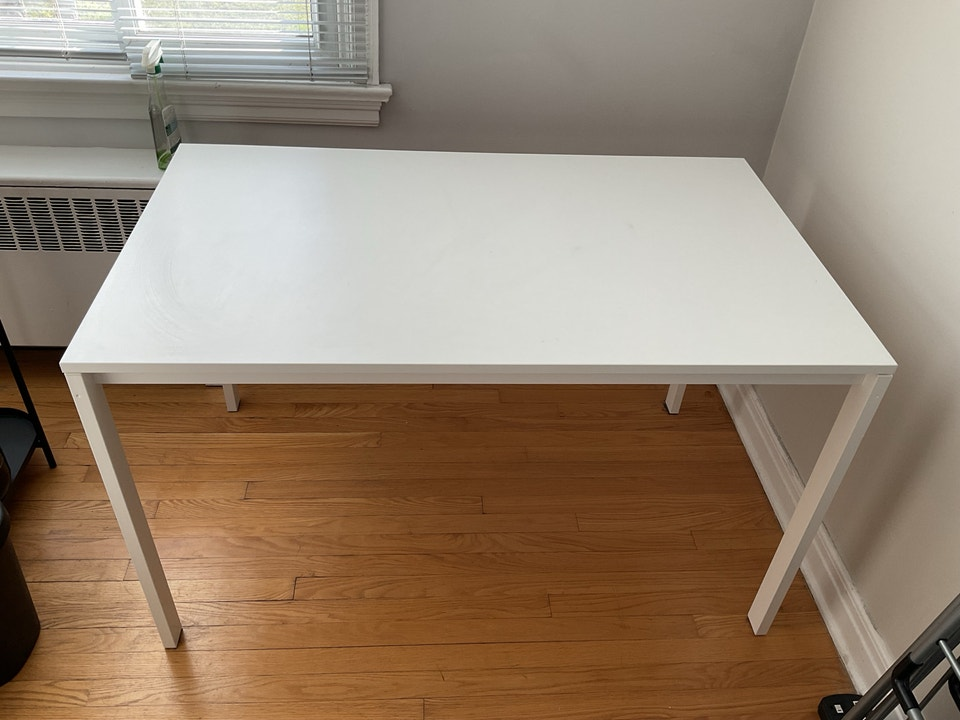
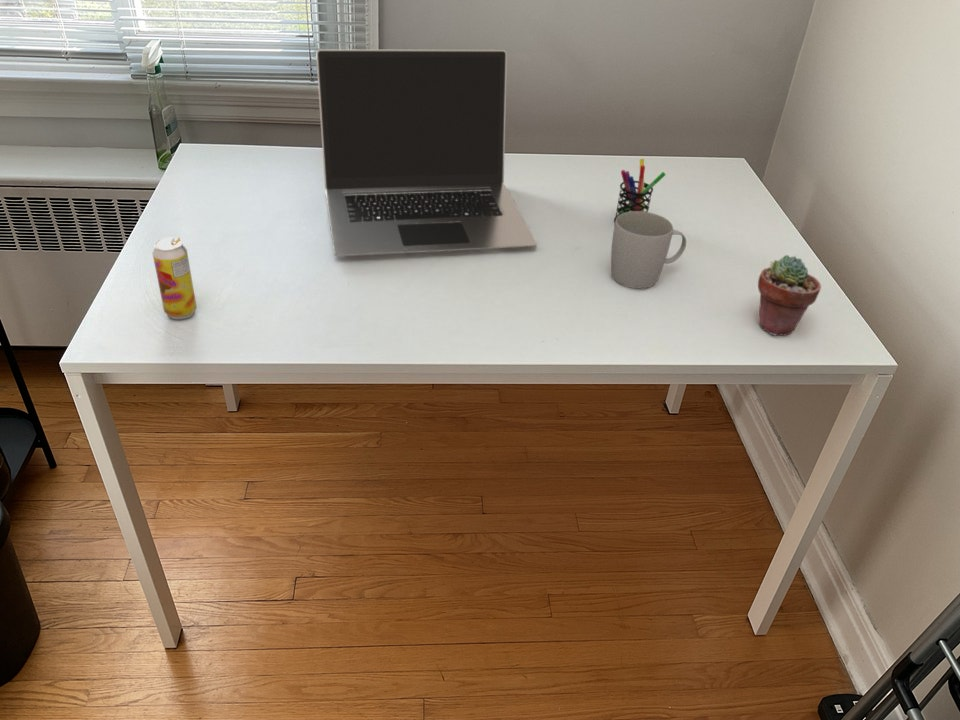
+ laptop (425, 147)
+ mug (649, 249)
+ potted succulent (786, 292)
+ pen holder (639, 193)
+ beverage can (174, 277)
